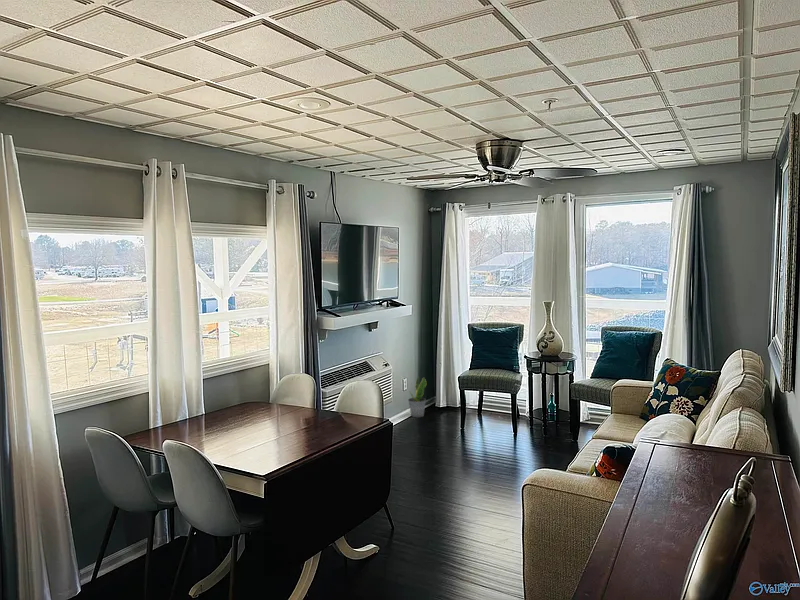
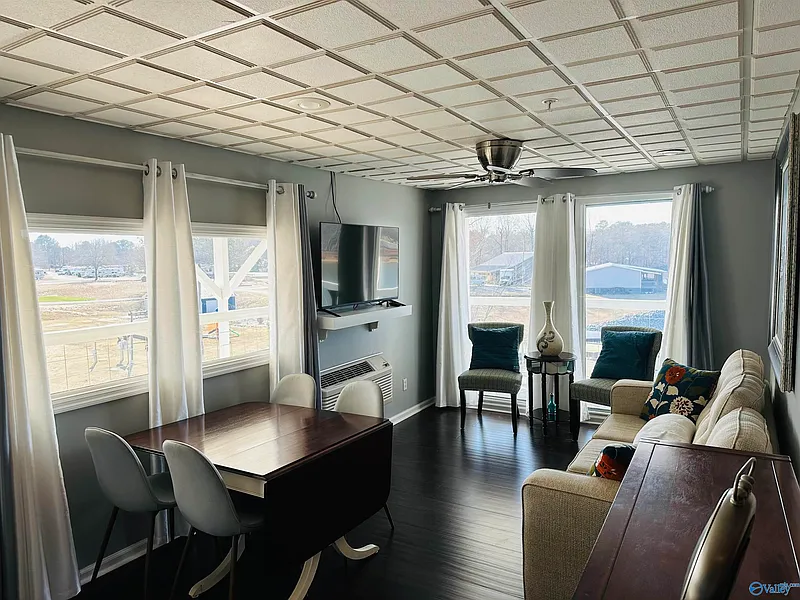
- potted plant (417, 396)
